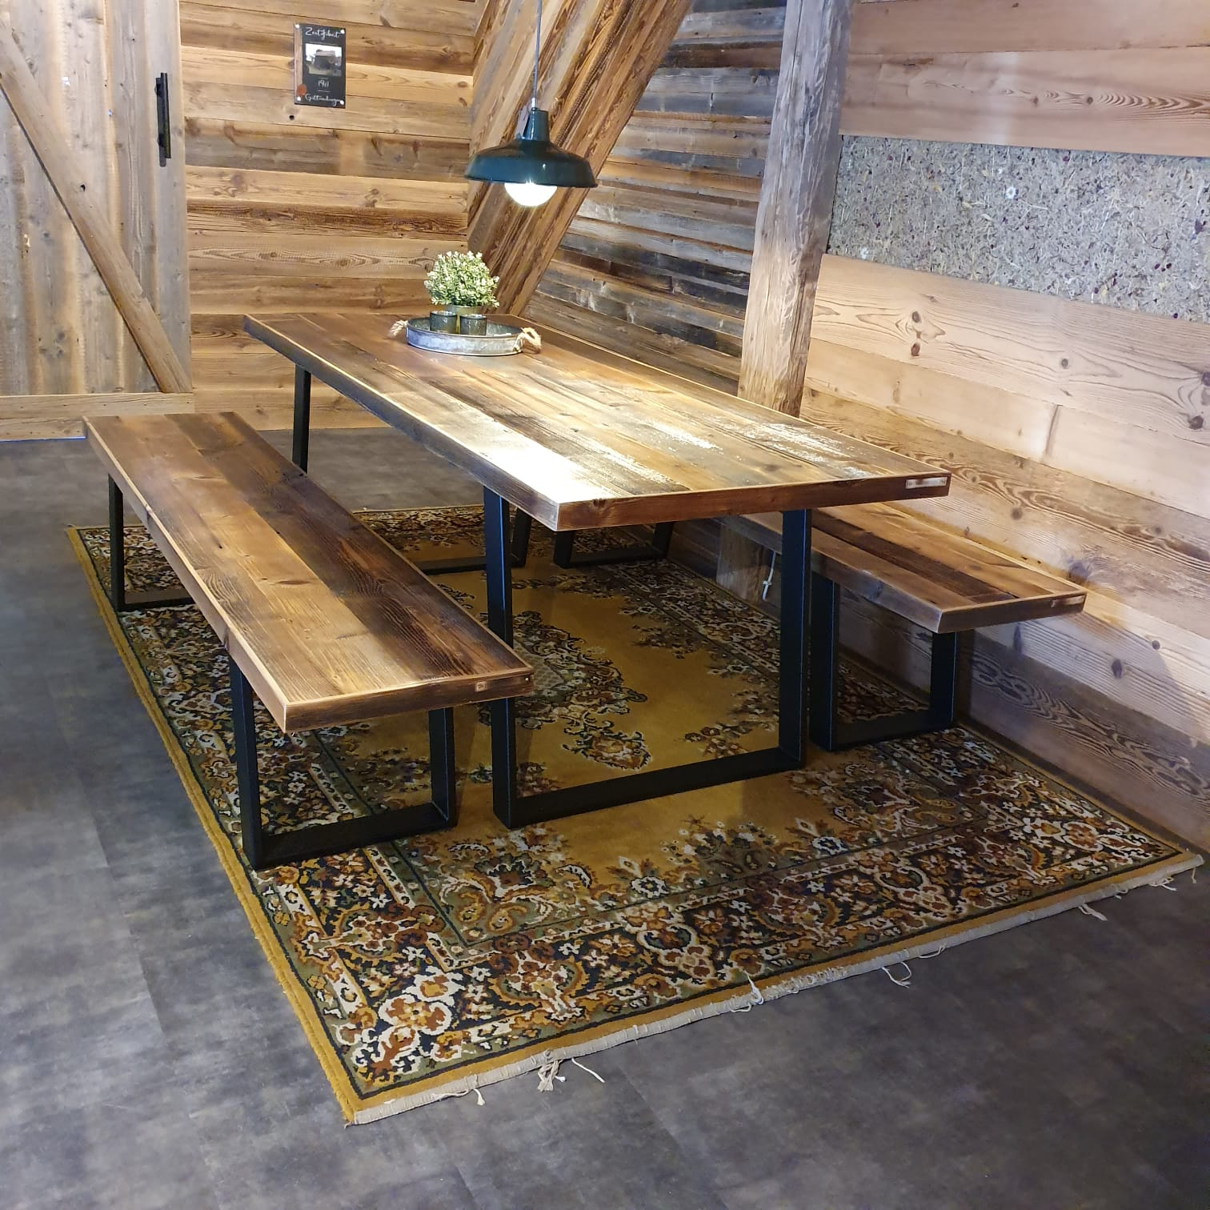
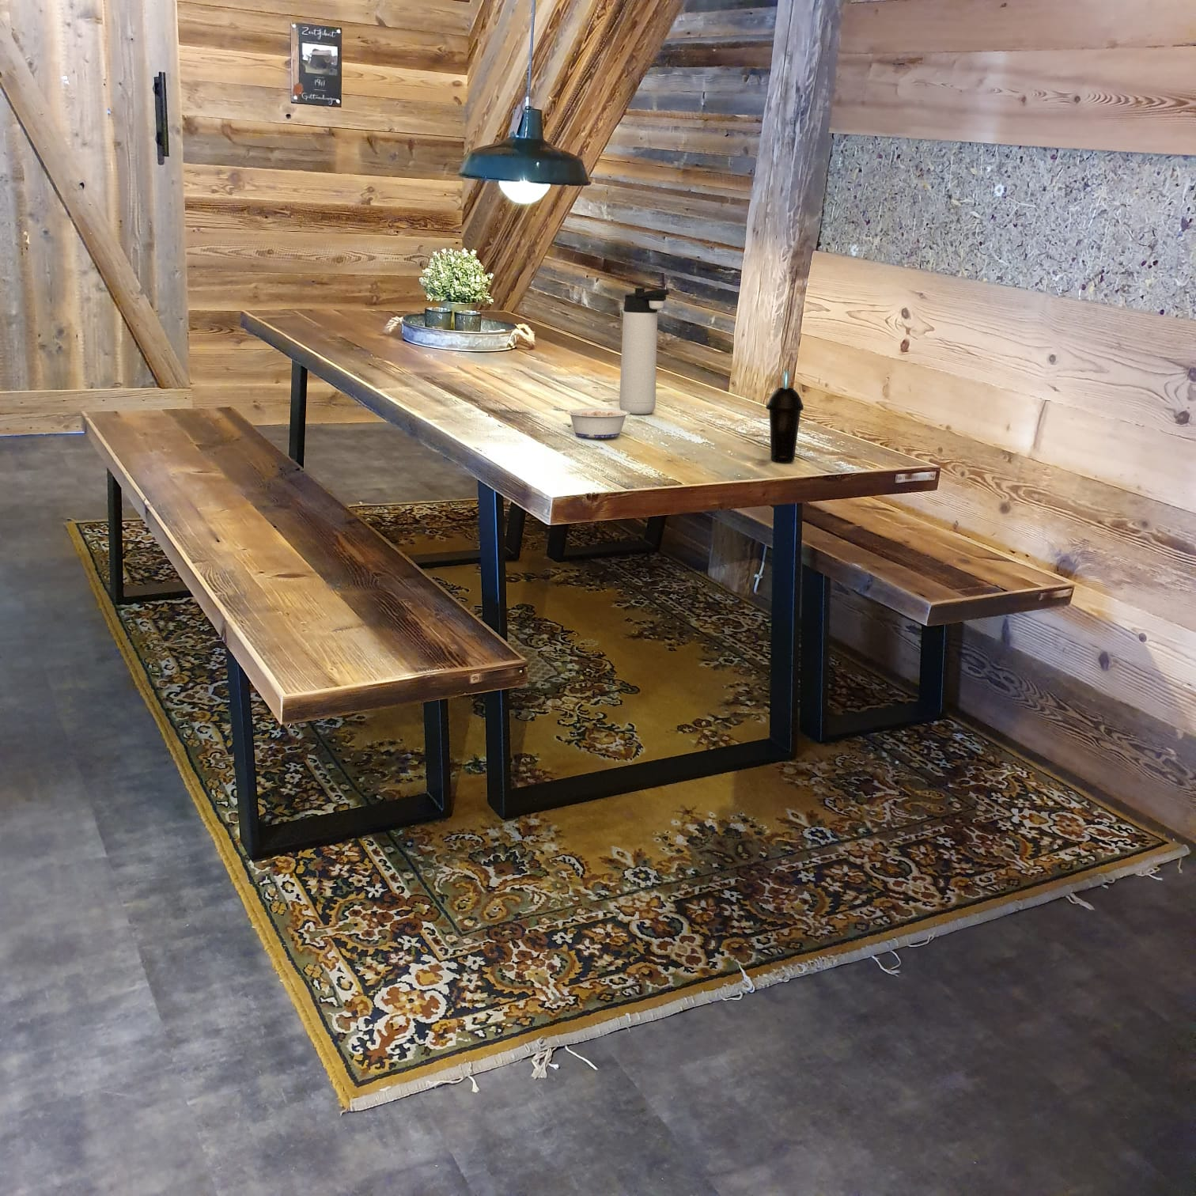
+ legume (595, 421)
+ thermos bottle (645, 352)
+ cup (784, 416)
